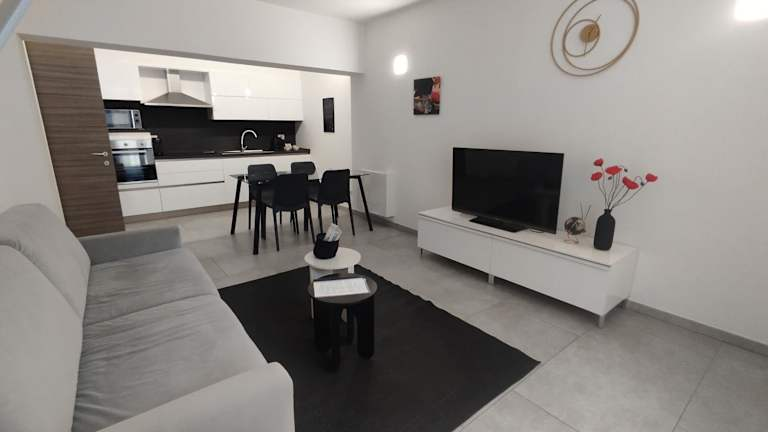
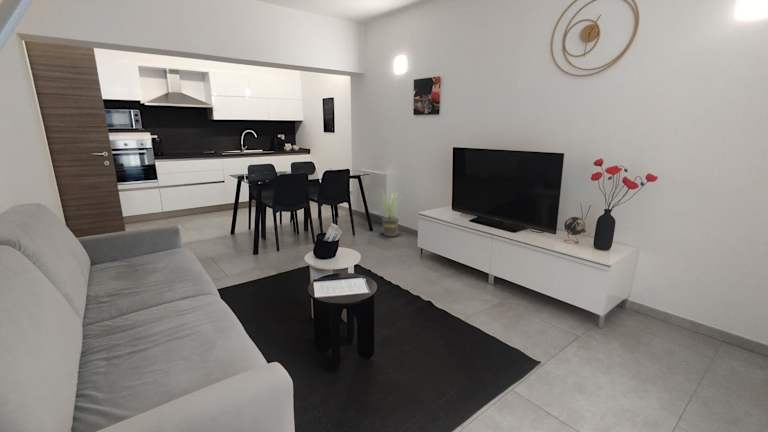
+ potted plant (391, 211)
